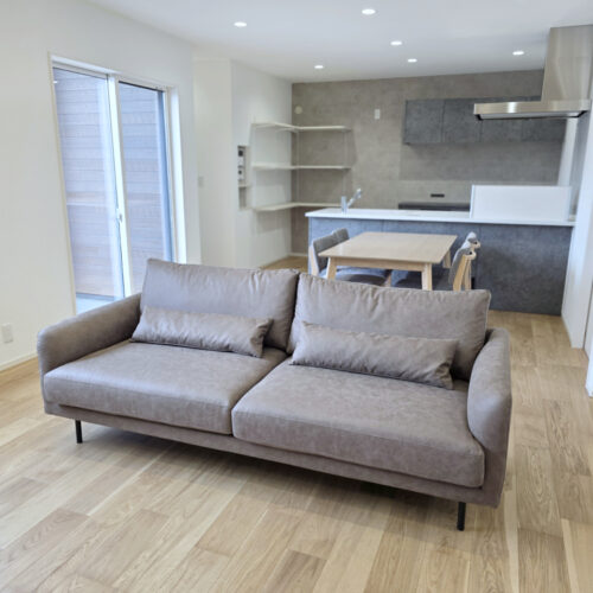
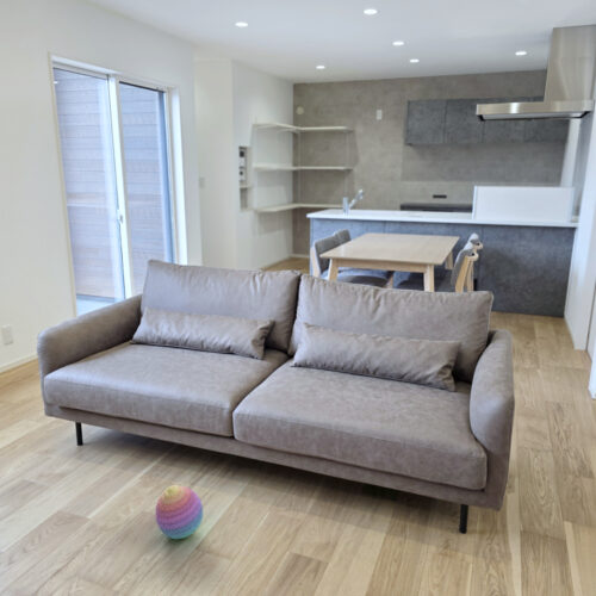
+ stacking toy (179, 509)
